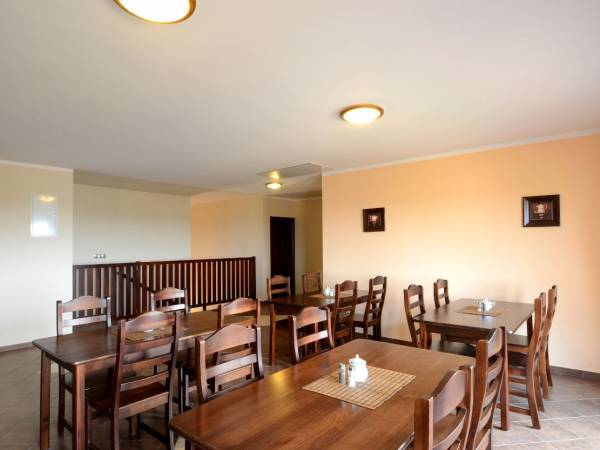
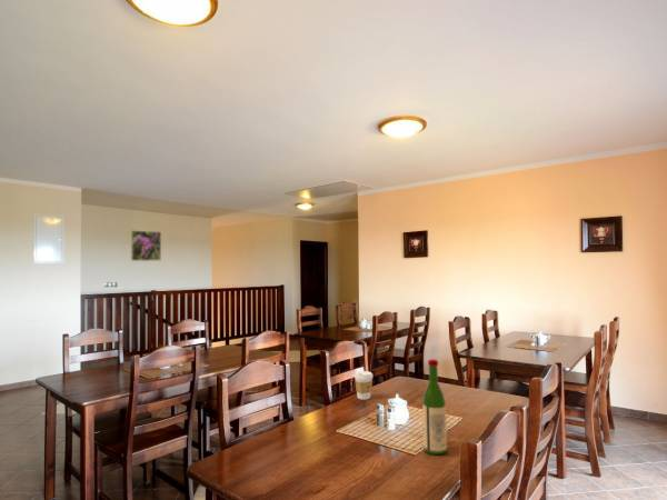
+ coffee cup (364, 384)
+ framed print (146, 246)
+ wine bottle (434, 404)
